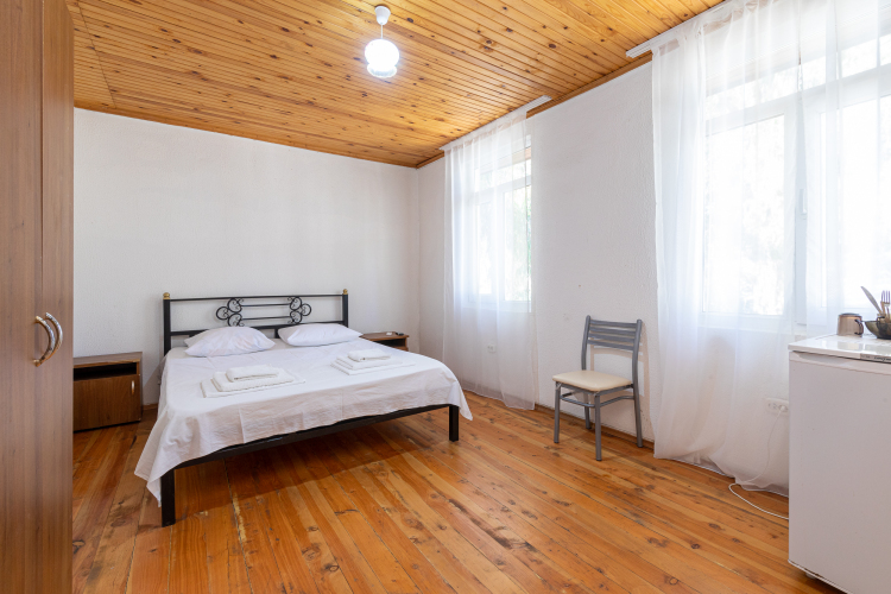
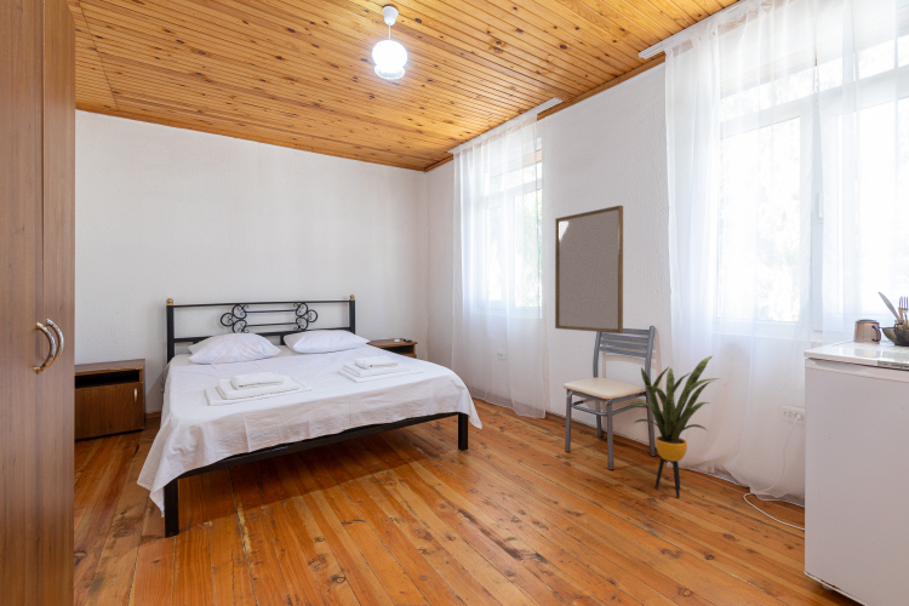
+ house plant (680, 425)
+ home mirror (587, 271)
